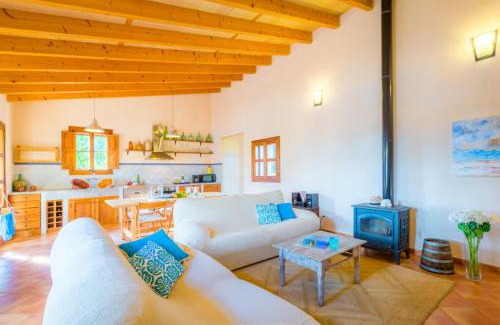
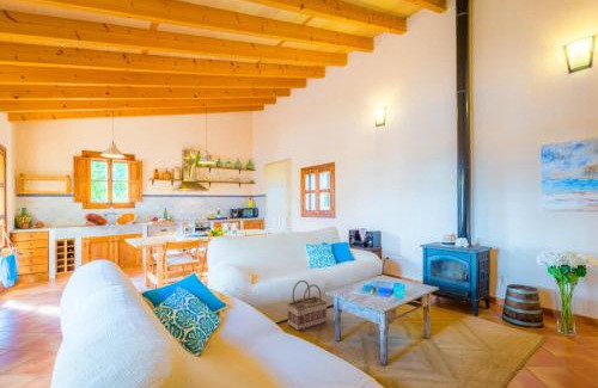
+ basket (306, 302)
